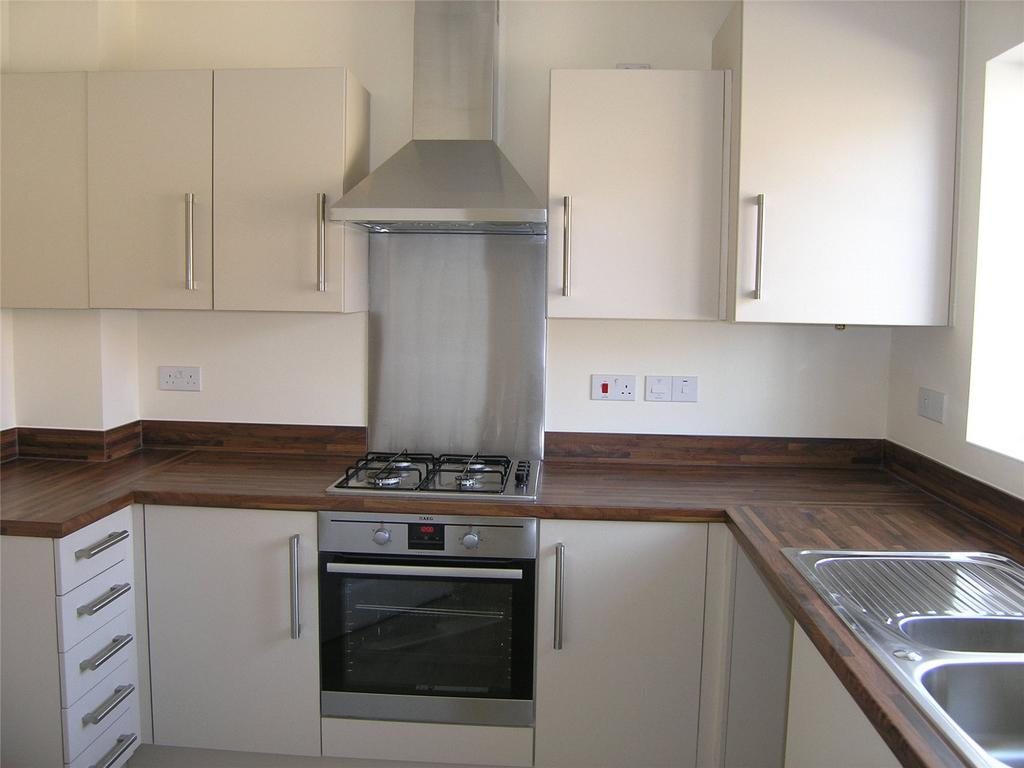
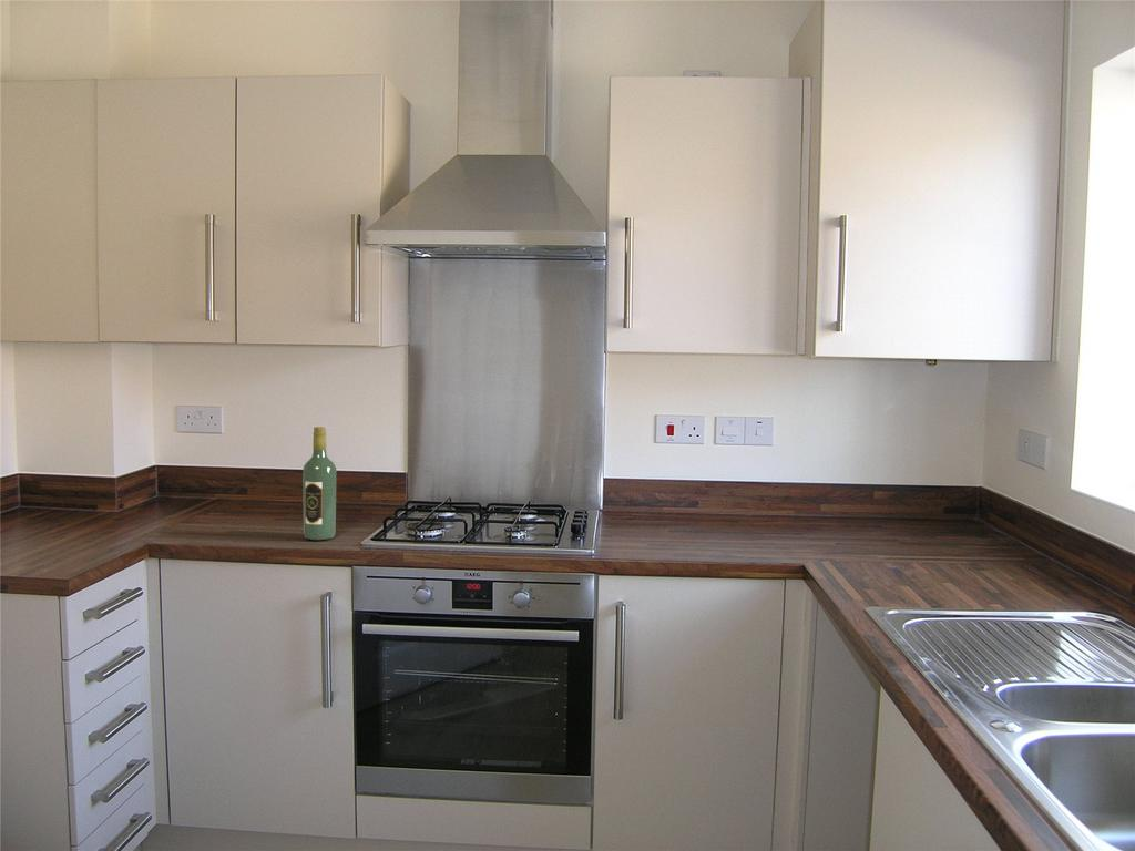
+ wine bottle (319, 482)
